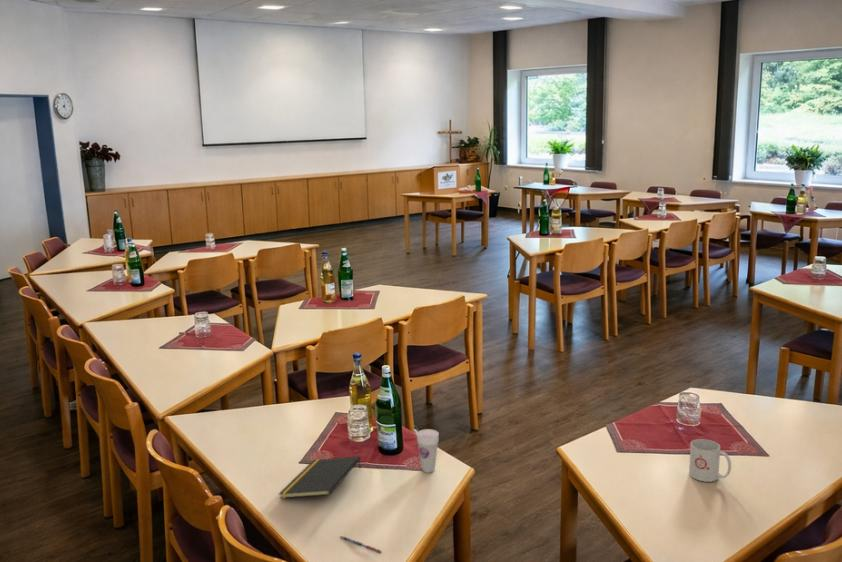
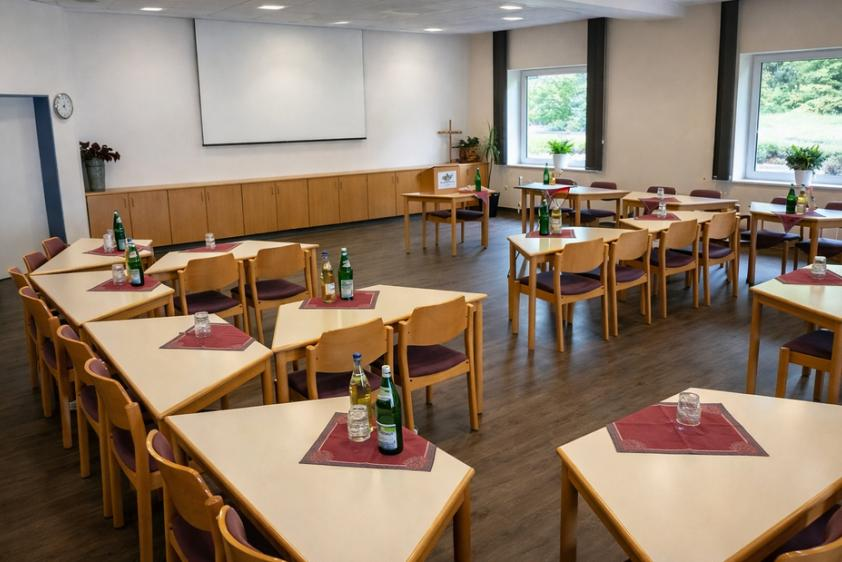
- notepad (321, 476)
- mug (710, 461)
- cup (428, 451)
- pen (360, 543)
